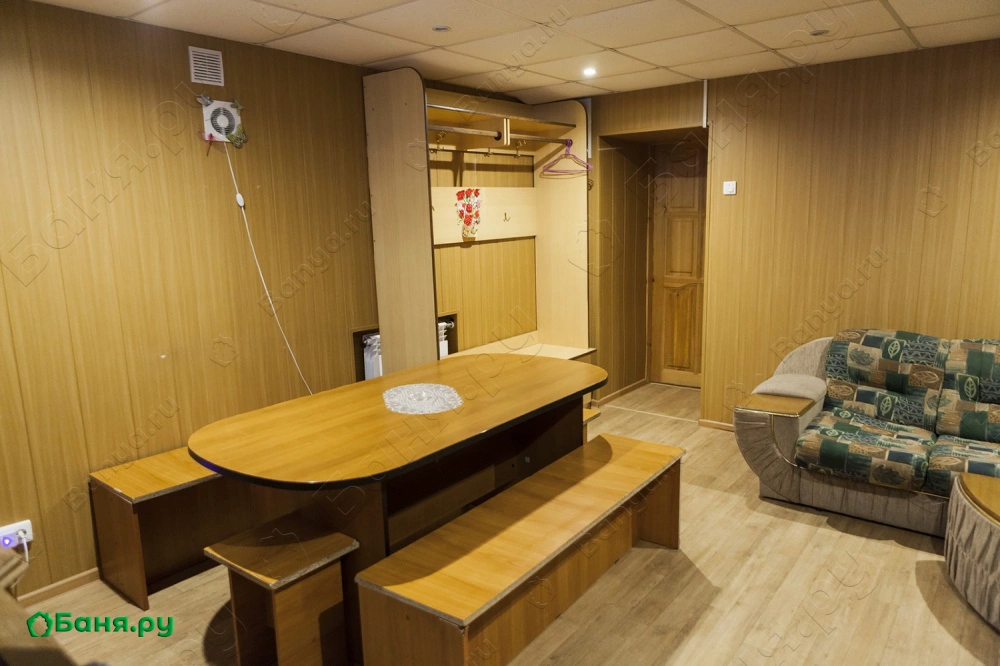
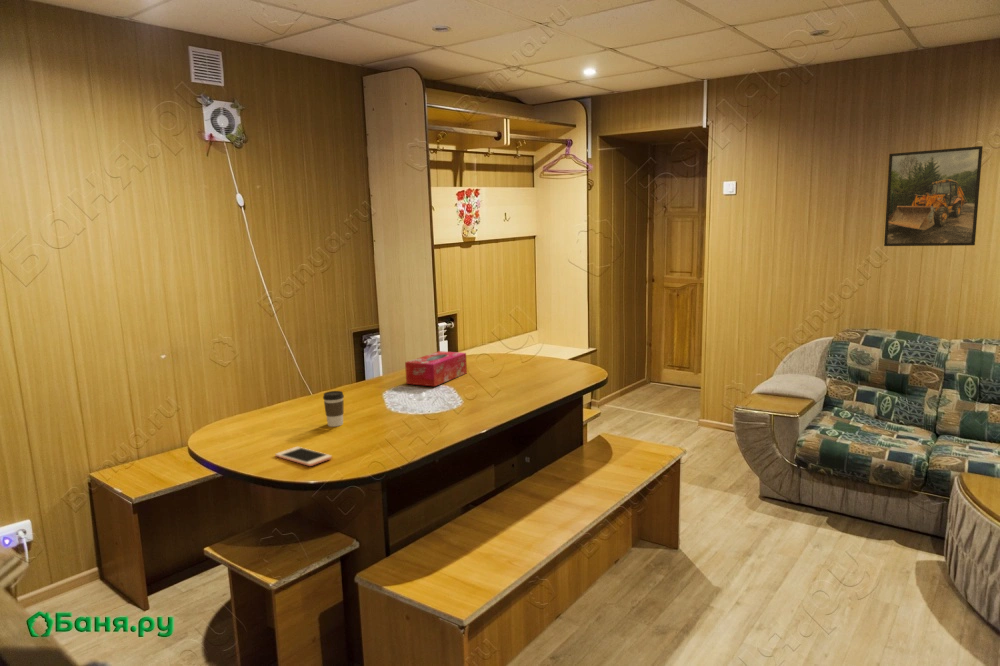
+ tissue box (437, 367)
+ coffee cup (334, 408)
+ cell phone (303, 456)
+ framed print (931, 198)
